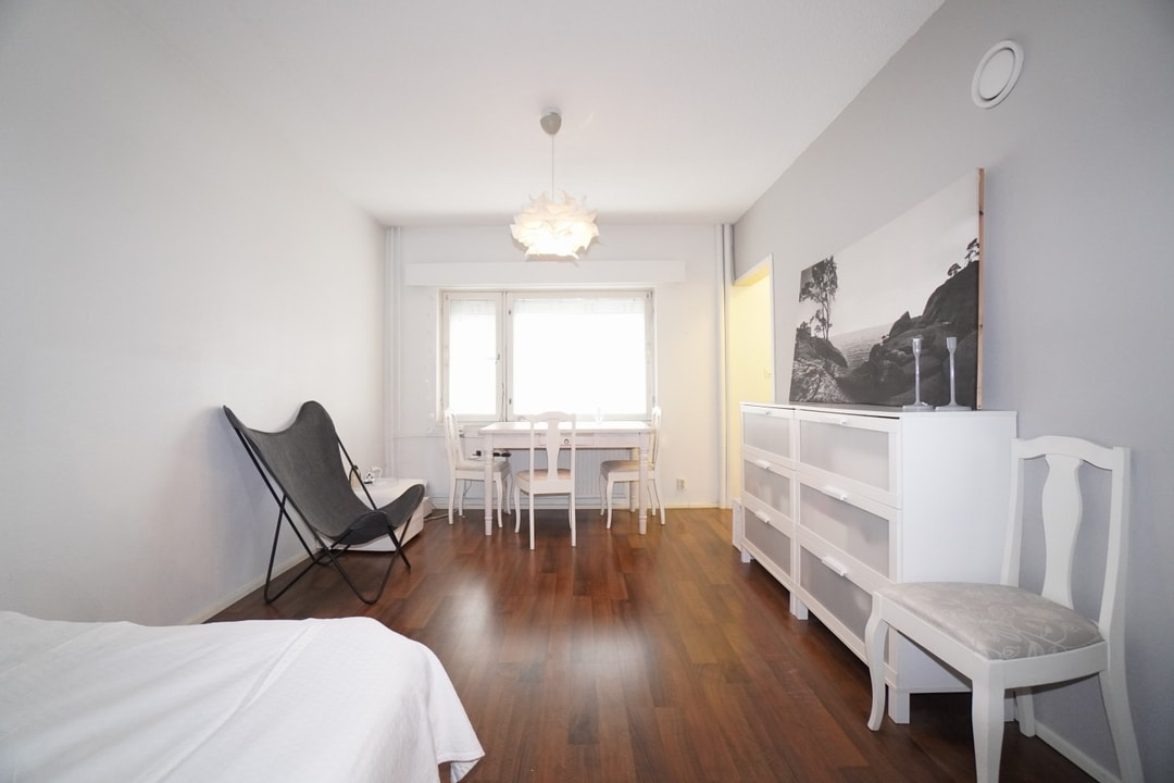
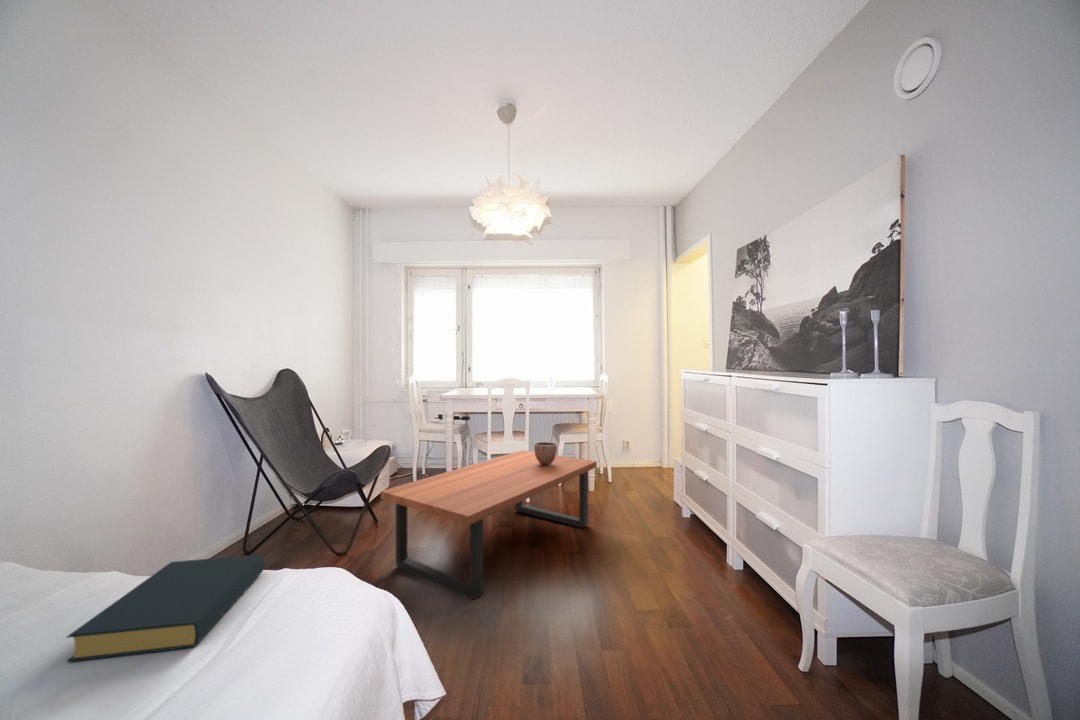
+ decorative bowl (545, 453)
+ coffee table (502, 509)
+ hardback book (182, 598)
